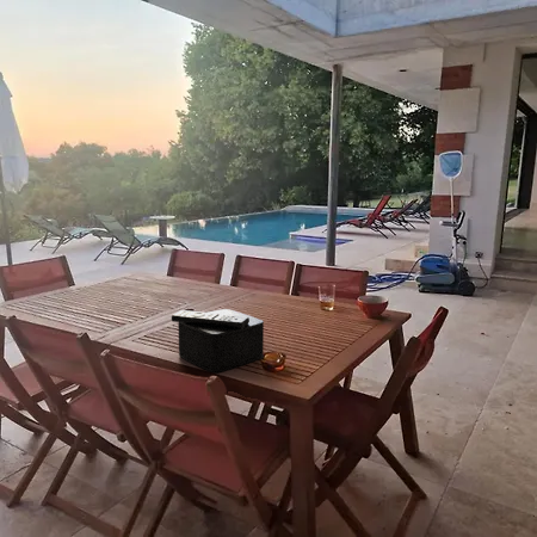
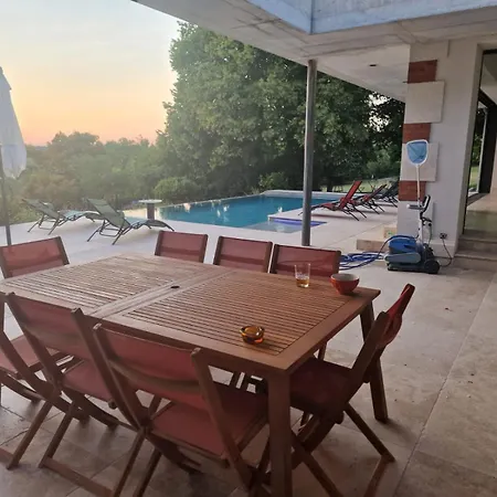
- speaker (217, 334)
